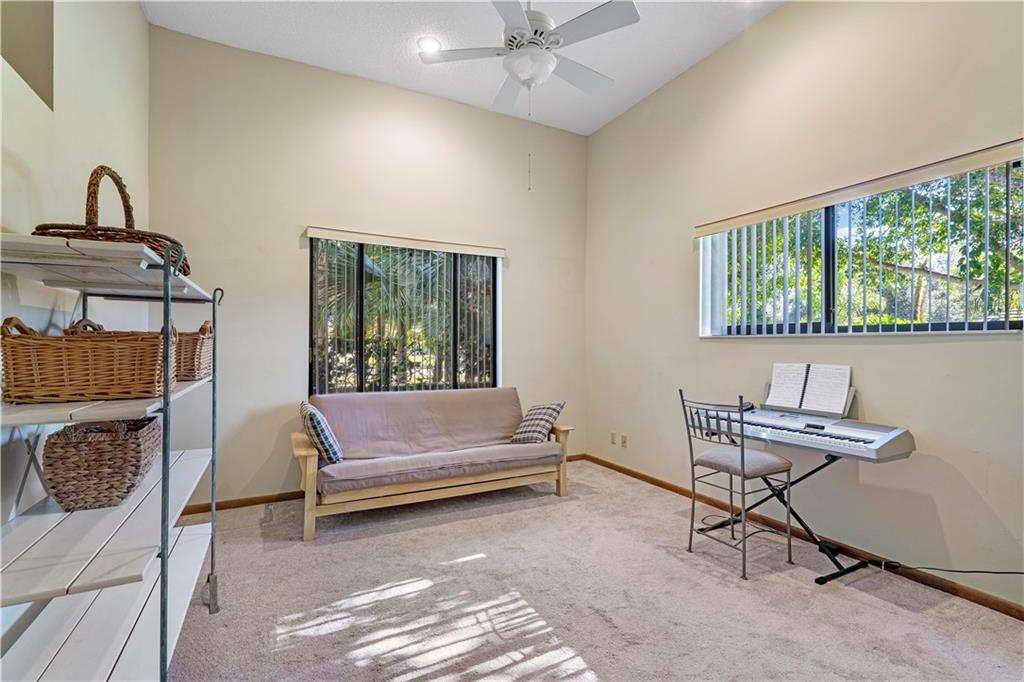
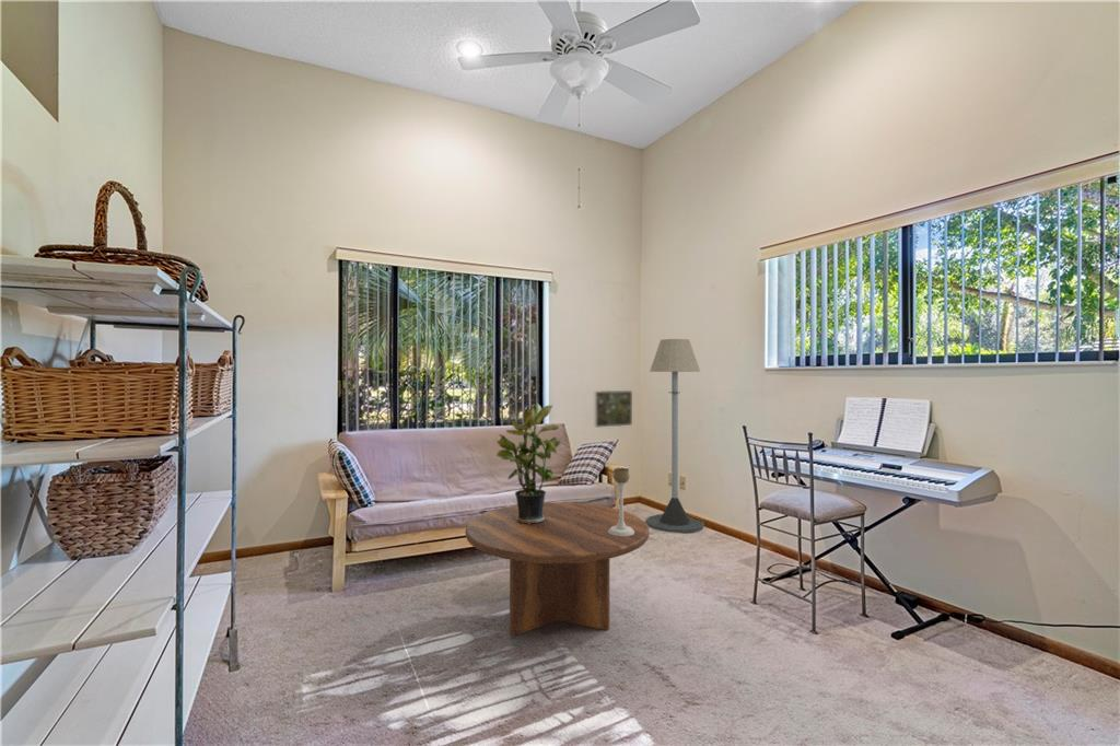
+ candle holder (621, 500)
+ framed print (612, 408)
+ floor lamp (674, 432)
+ coffee table (557, 571)
+ potted plant (528, 461)
